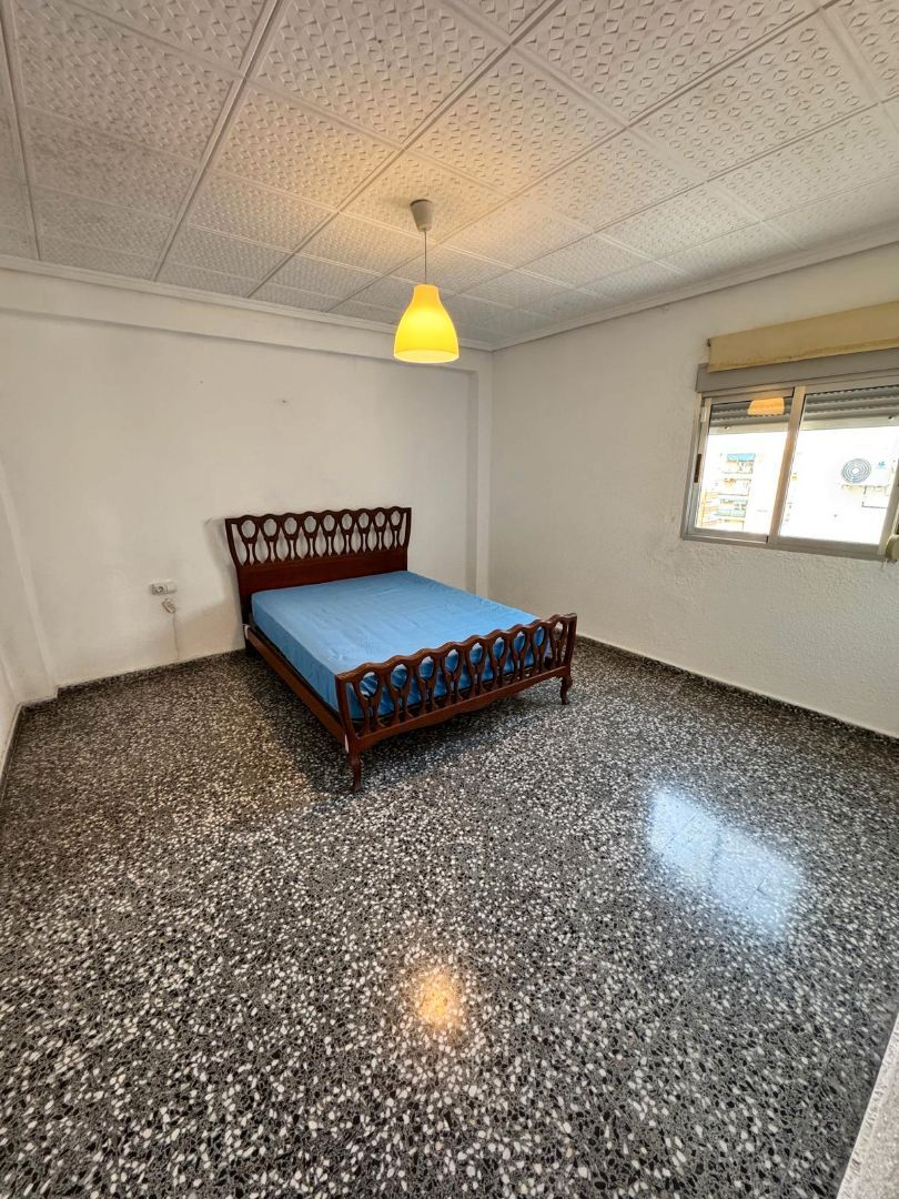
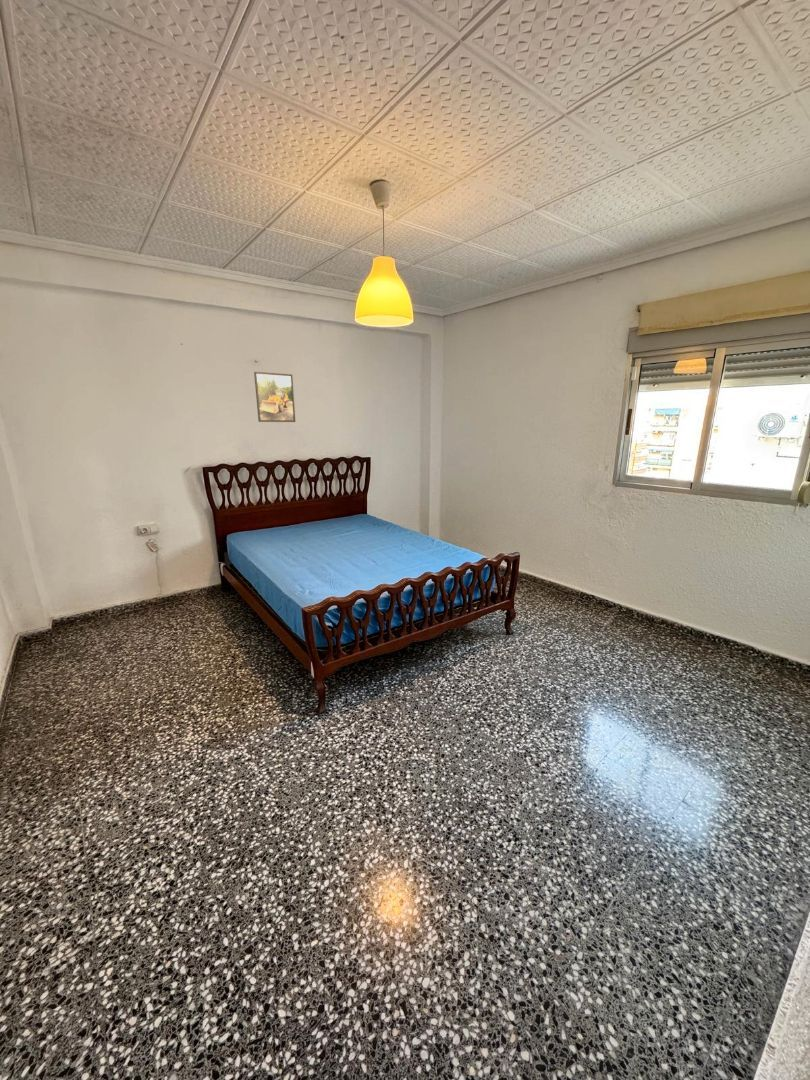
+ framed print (275, 397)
